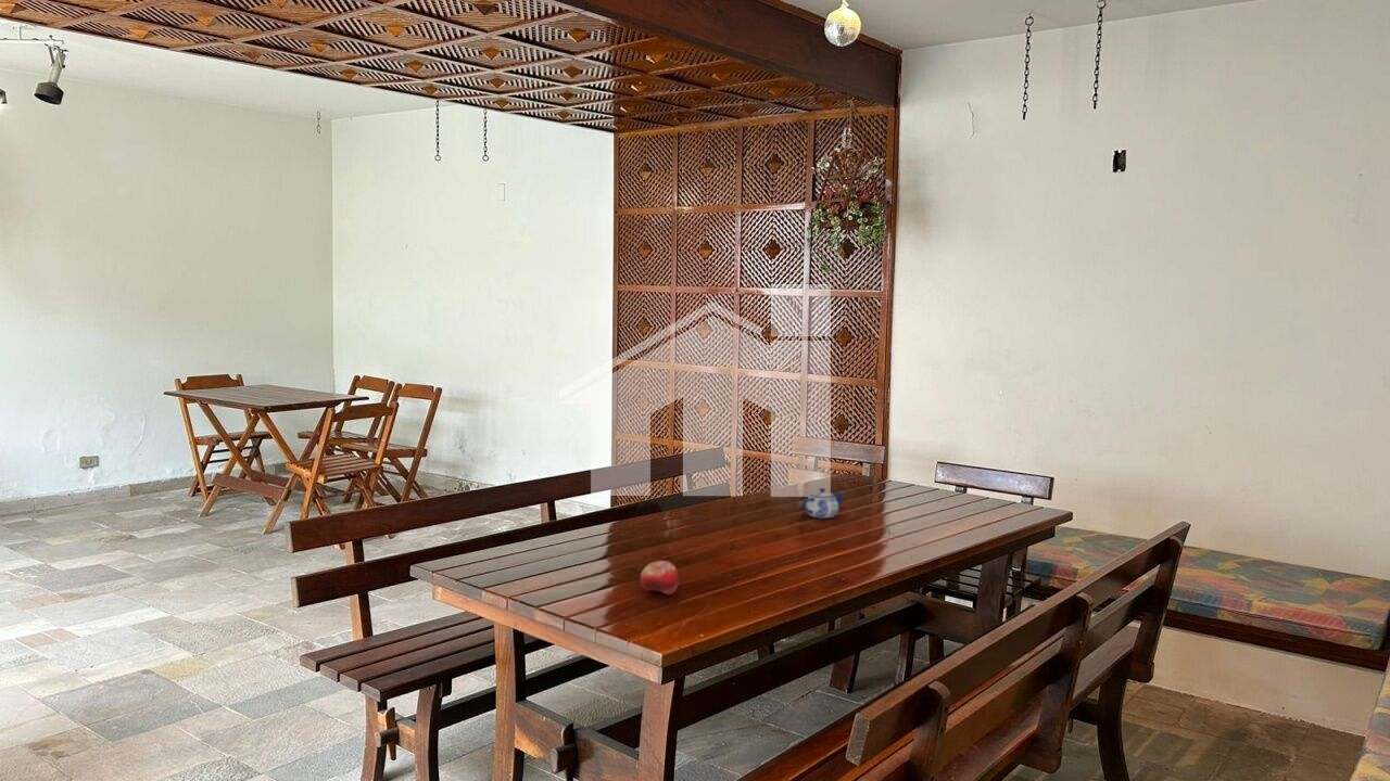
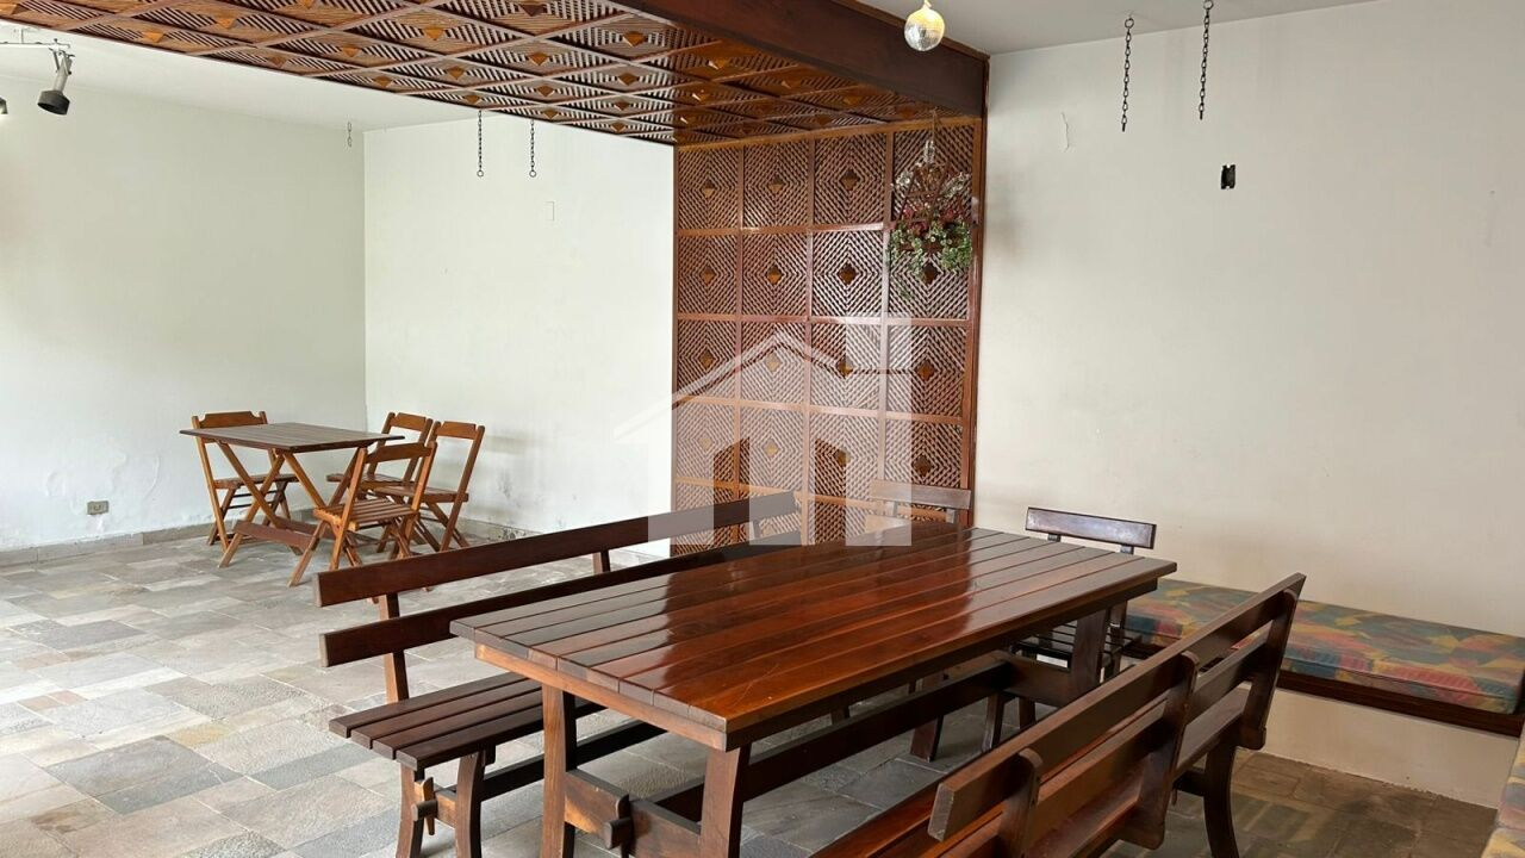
- fruit (660, 577)
- teapot (823, 501)
